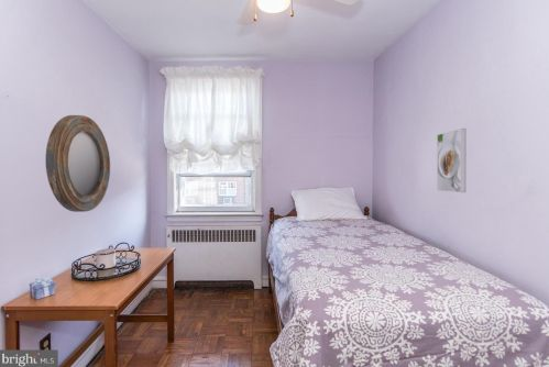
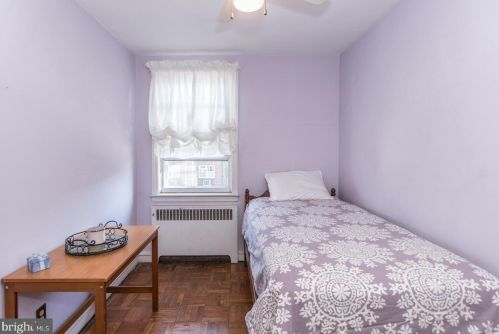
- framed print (450, 162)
- home mirror (83, 164)
